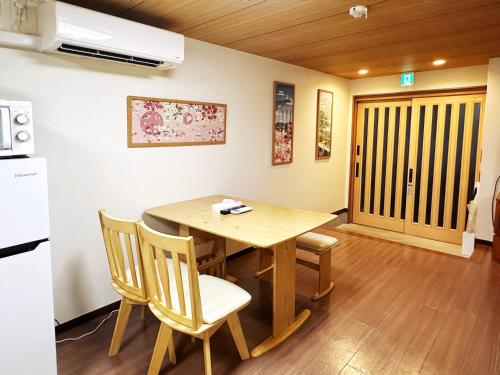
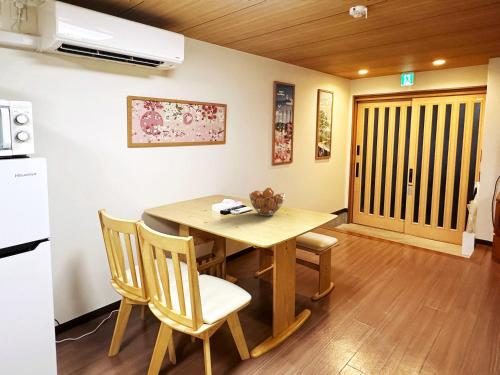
+ fruit basket (266, 201)
